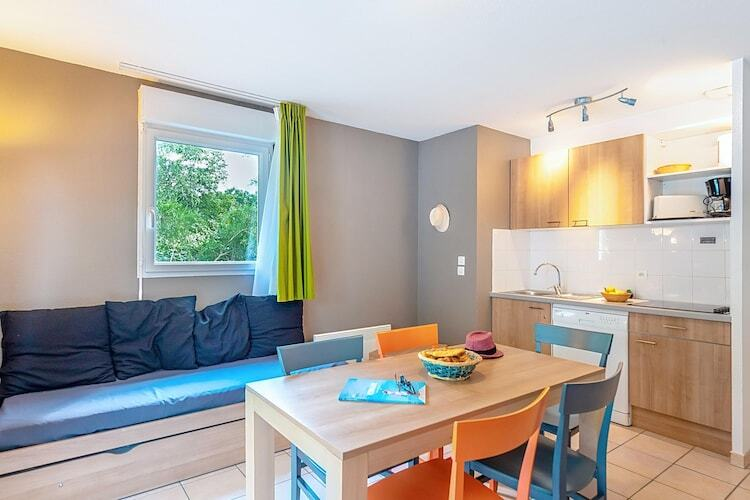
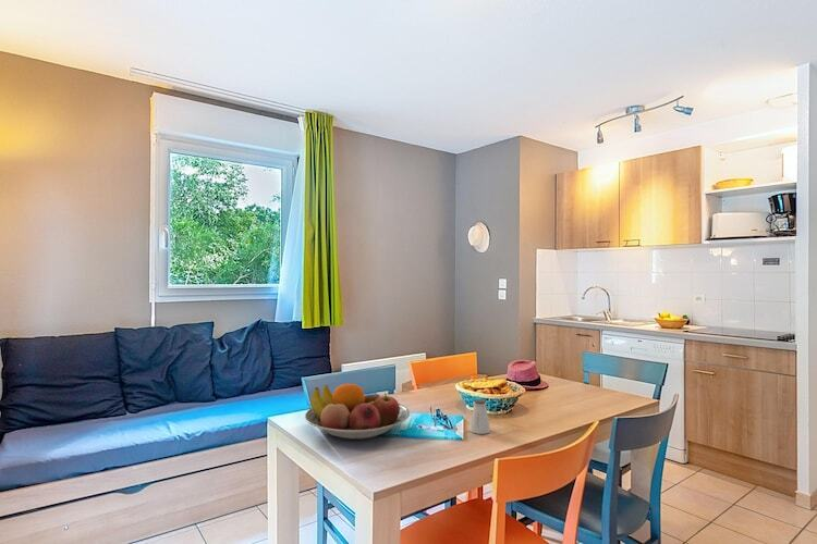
+ fruit bowl (357, 408)
+ saltshaker (479, 415)
